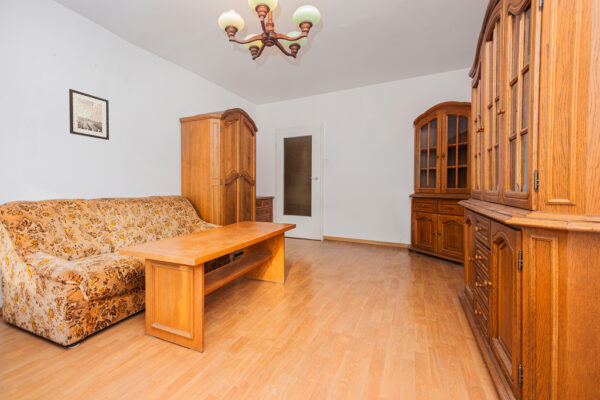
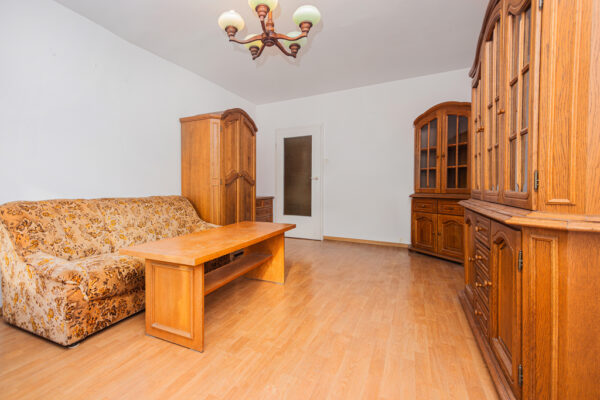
- wall art (90, 115)
